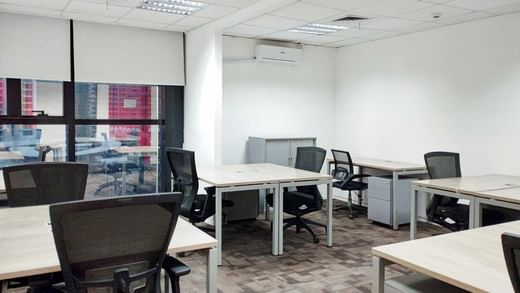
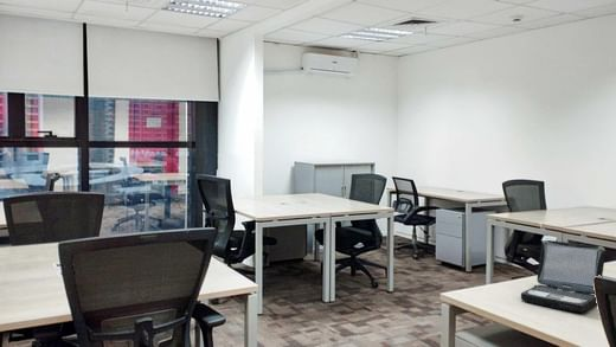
+ laptop (562, 272)
